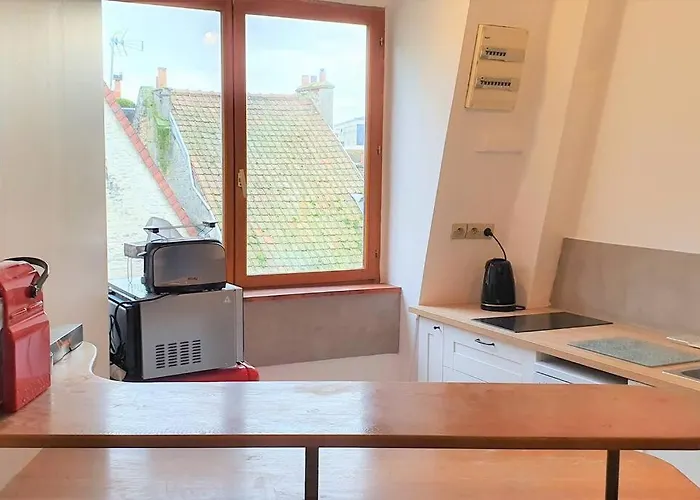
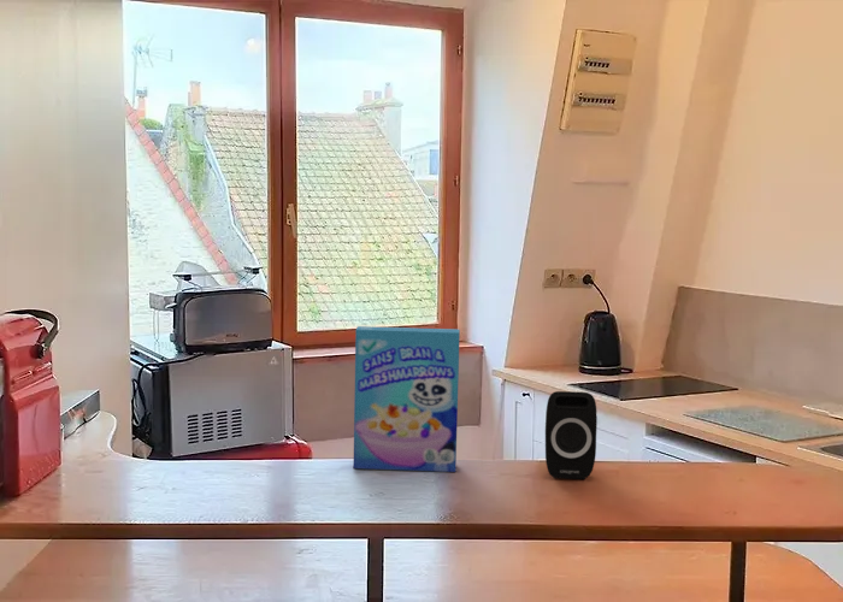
+ speaker (567, 430)
+ cereal box (406, 397)
